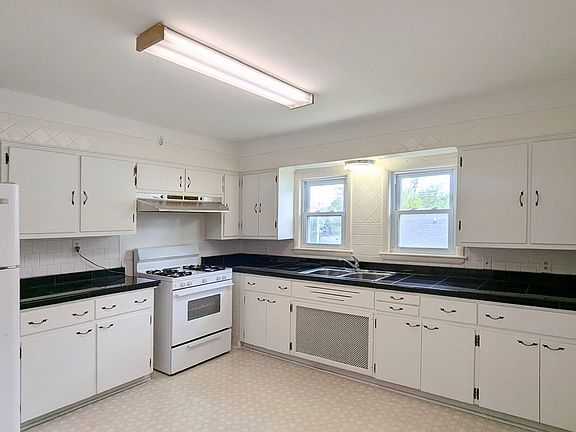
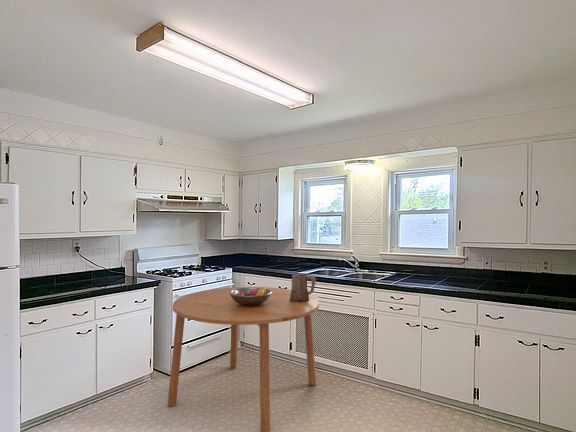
+ pitcher (302, 287)
+ fruit bowl (250, 295)
+ dining table (236, 347)
